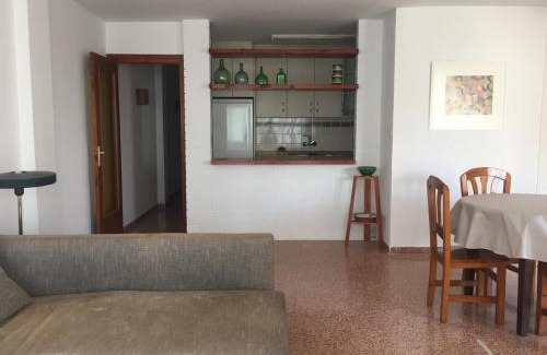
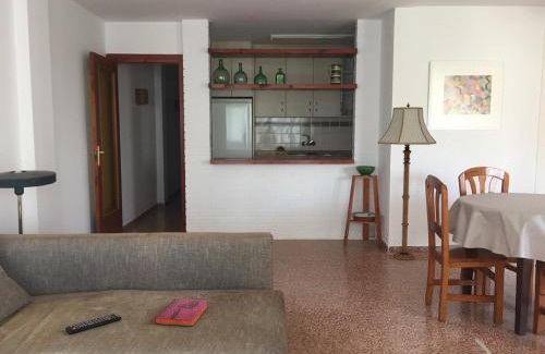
+ floor lamp (405, 181)
+ hardback book (182, 310)
+ remote control (94, 324)
